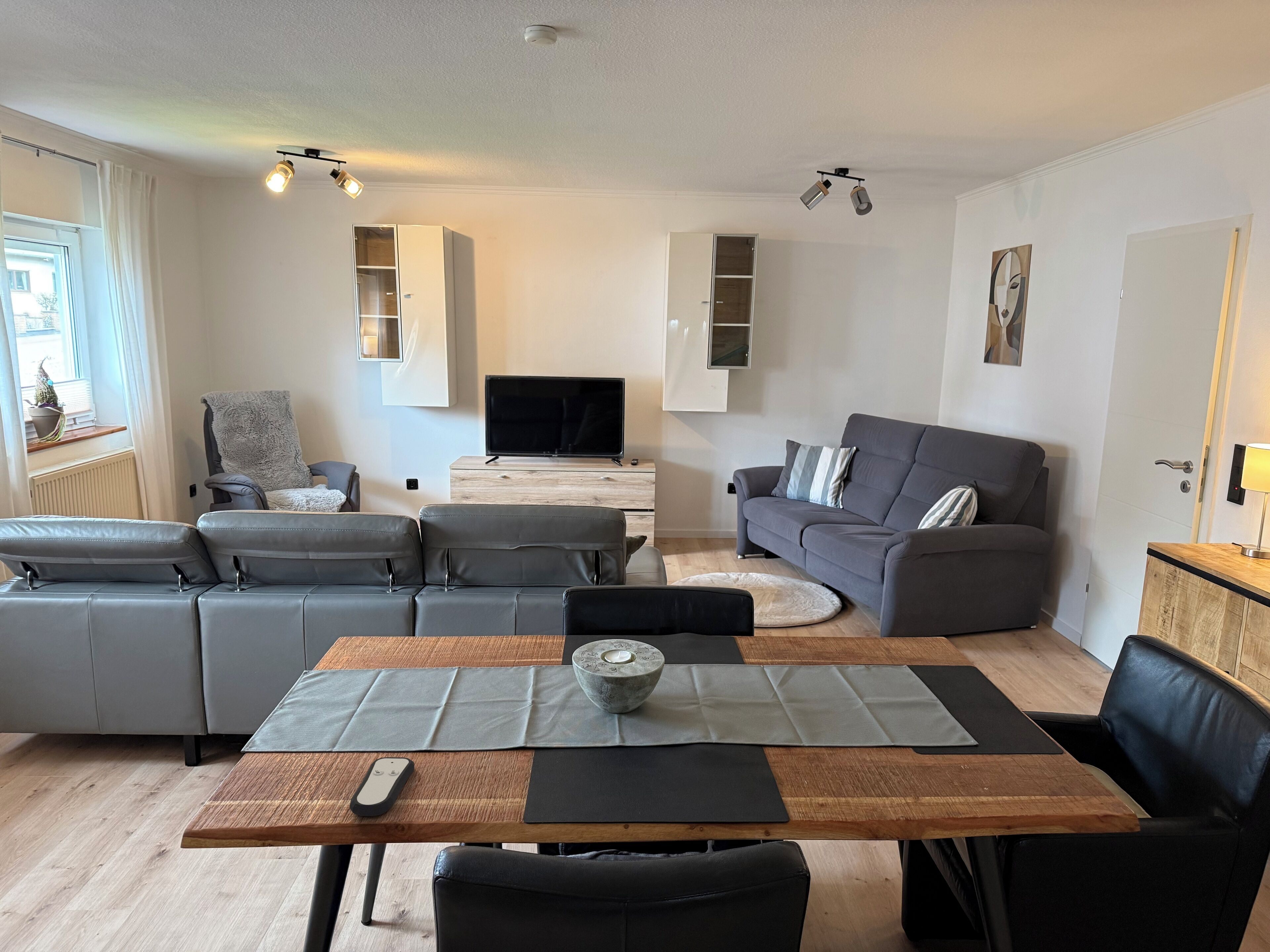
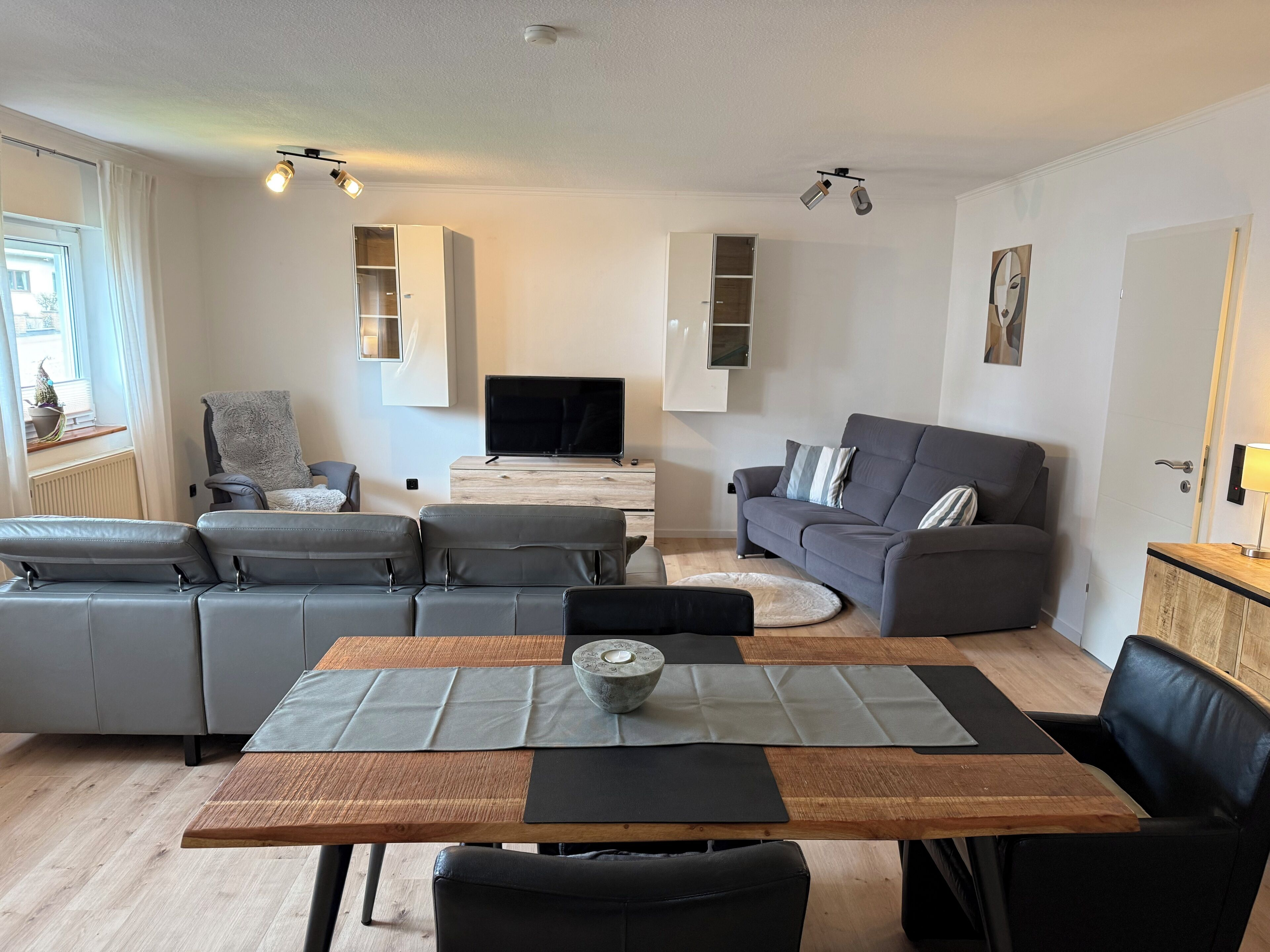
- remote control (382, 784)
